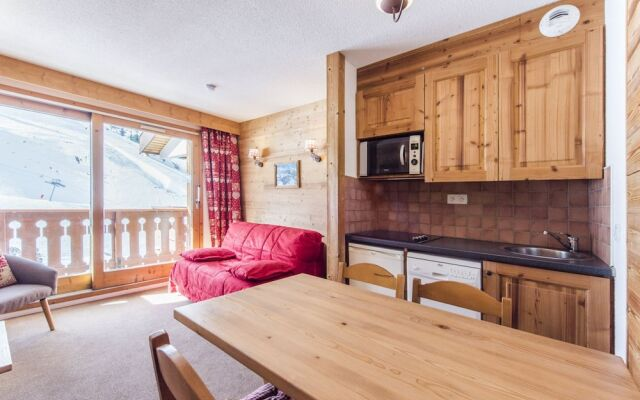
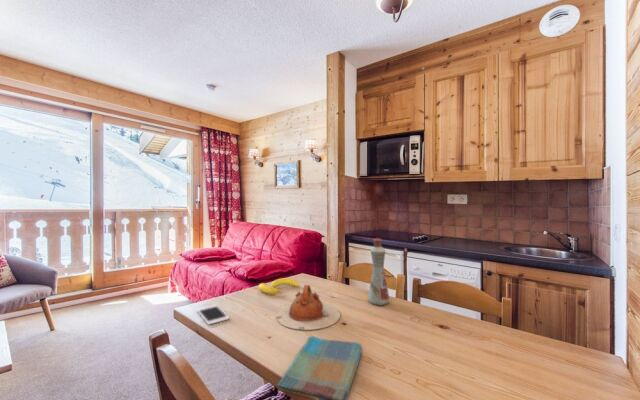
+ banana (278, 285)
+ bottle (378, 269)
+ dish towel (324, 364)
+ teapot (308, 300)
+ cell phone (212, 313)
